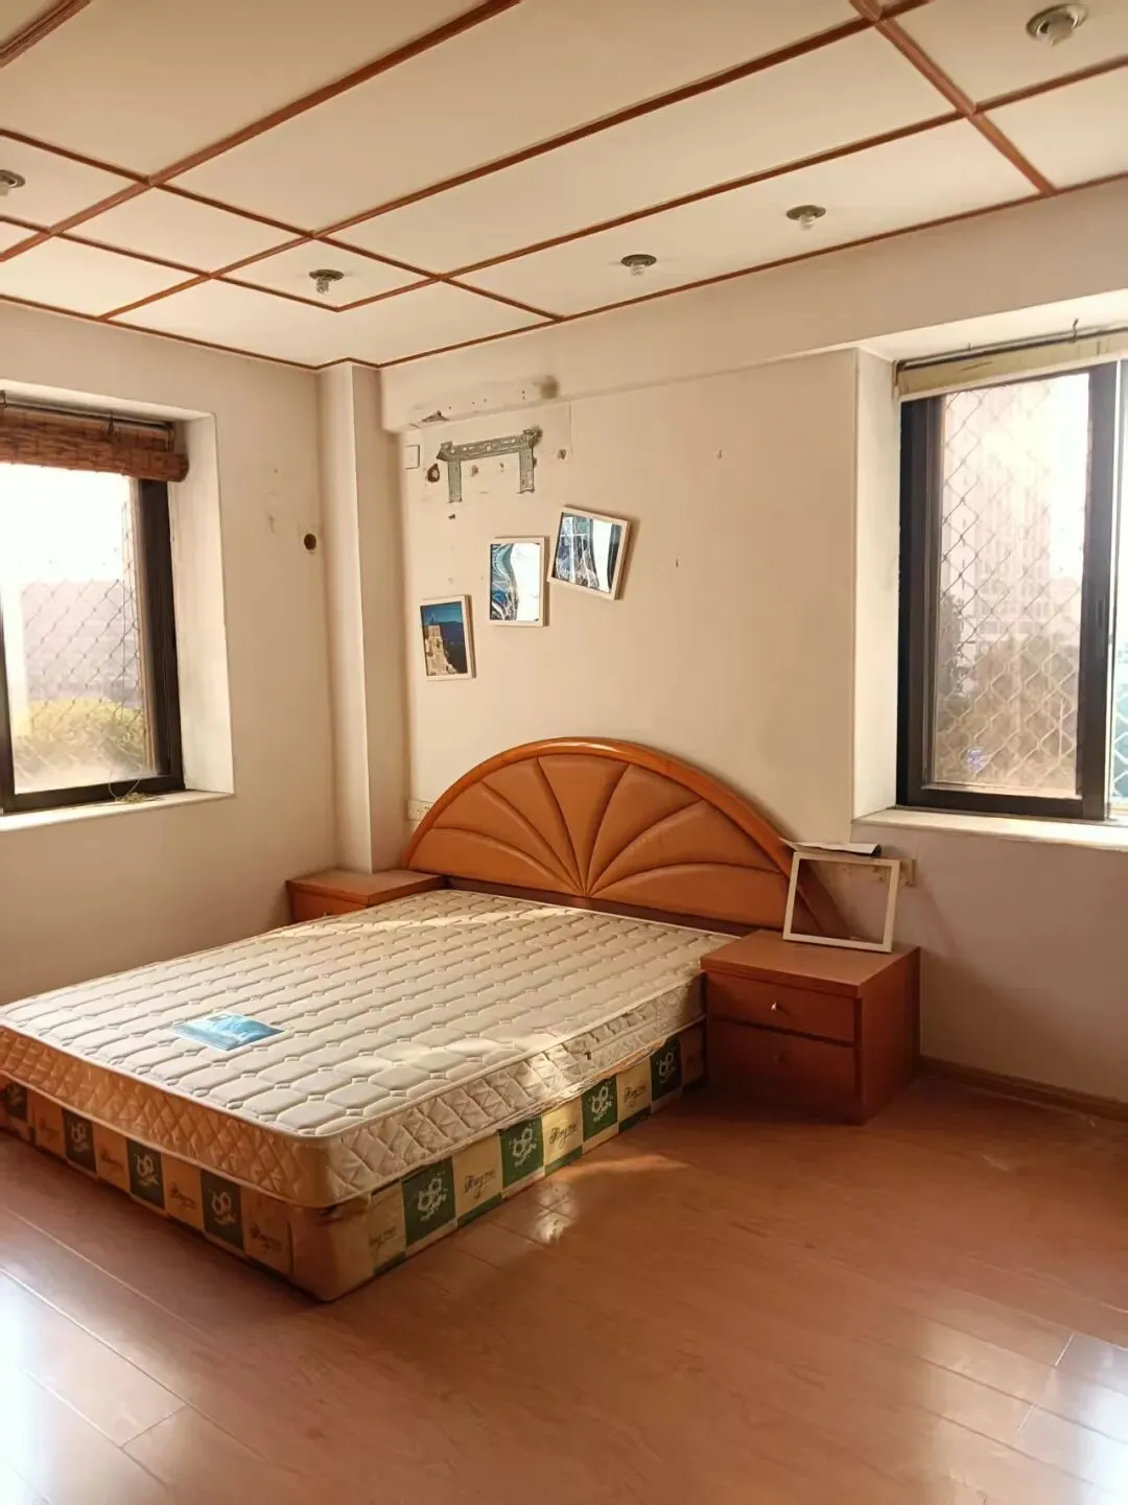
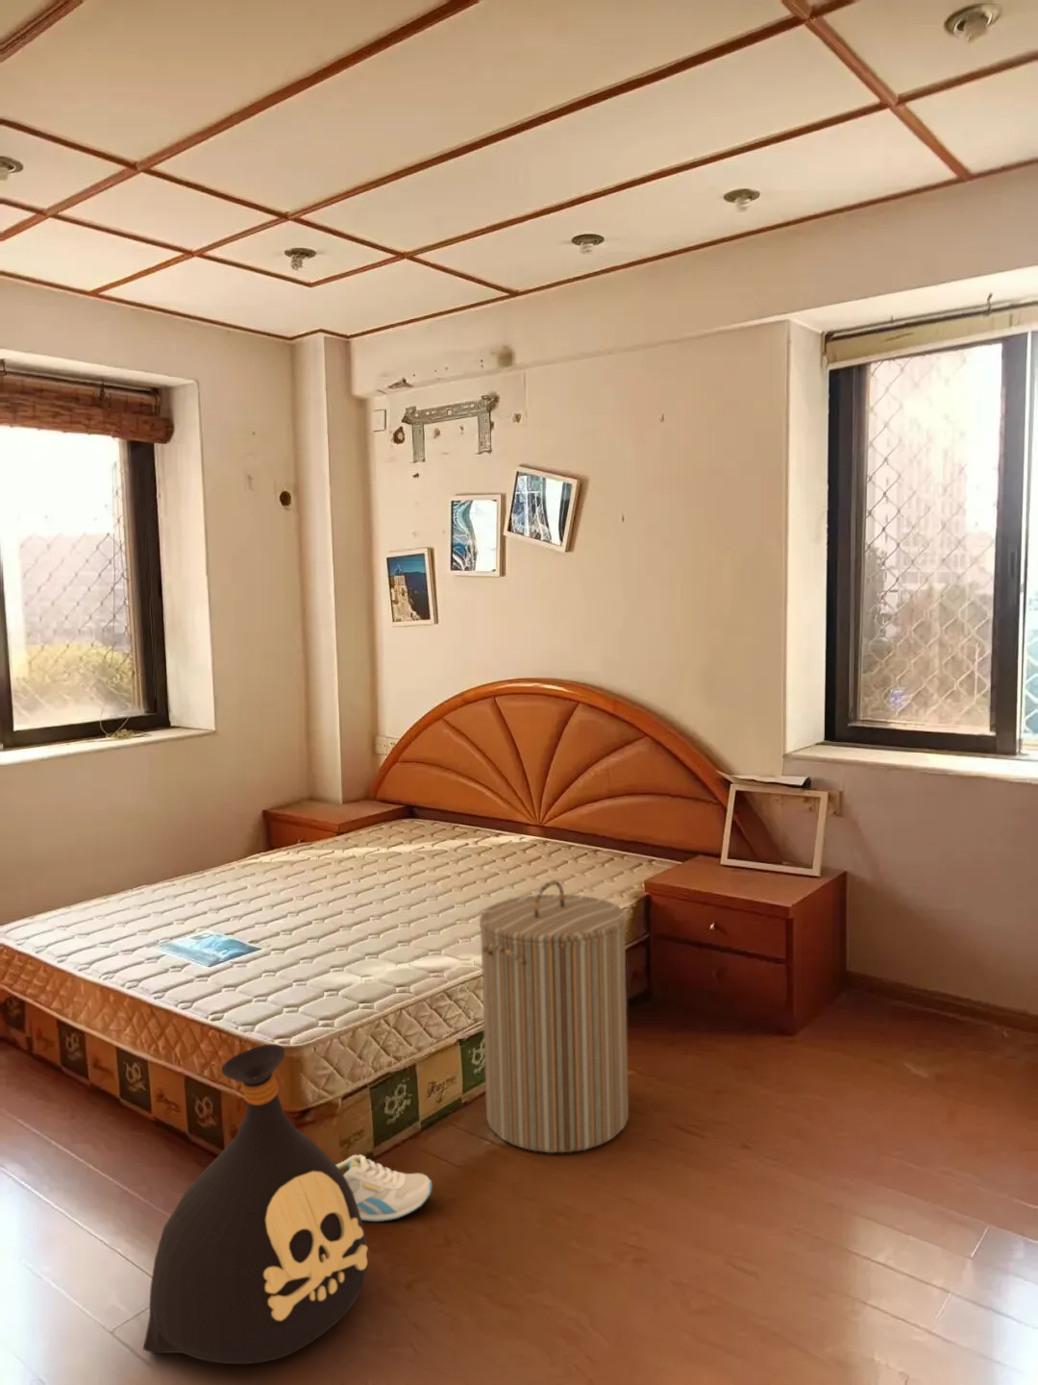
+ bag (262, 1185)
+ laundry hamper (555, 1000)
+ sneaker (369, 1183)
